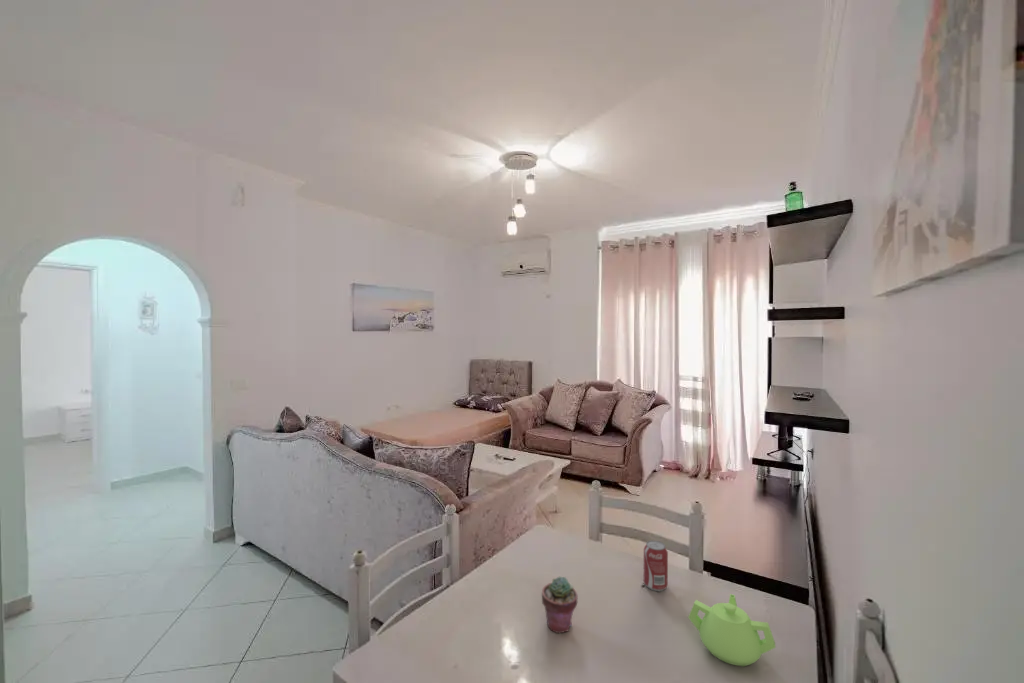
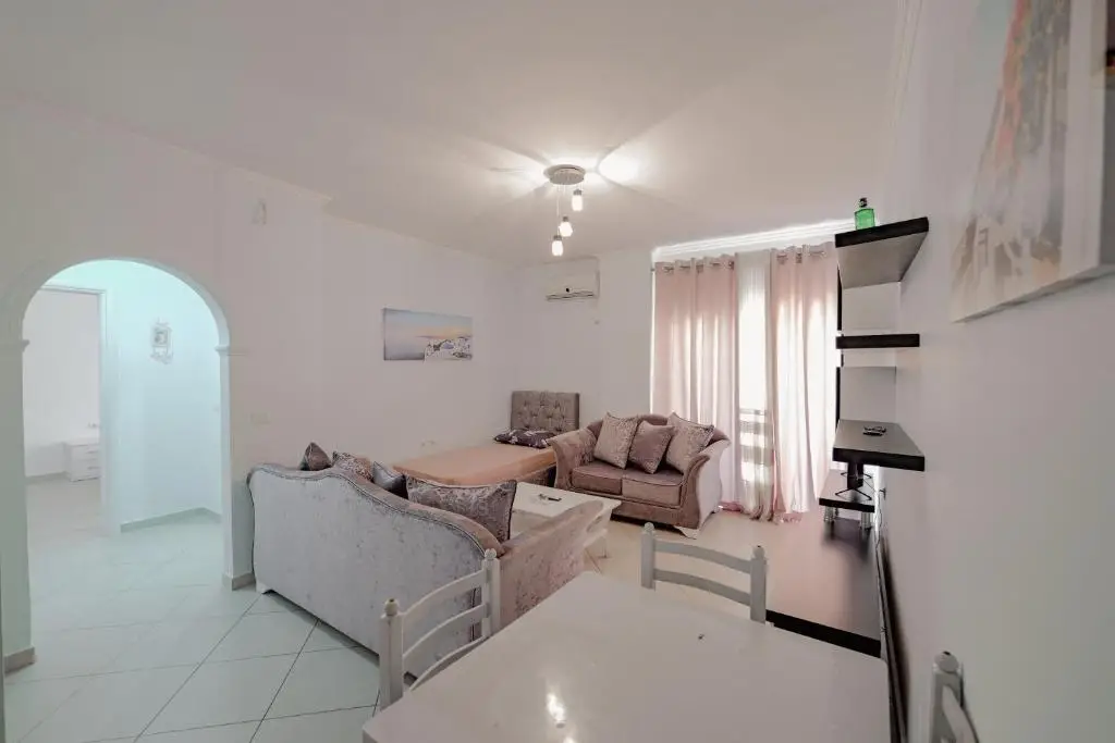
- teapot (730, 625)
- potted succulent (559, 602)
- beverage can (655, 565)
